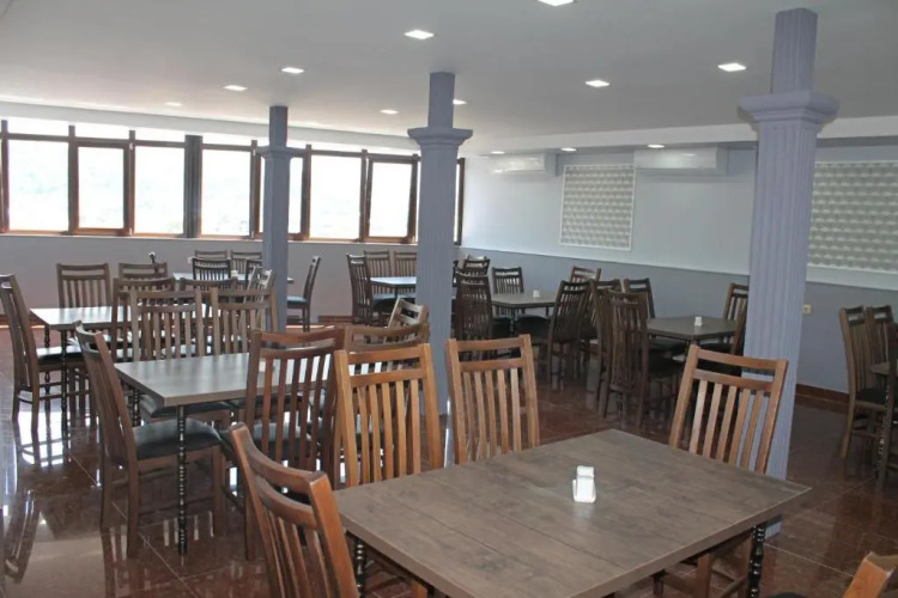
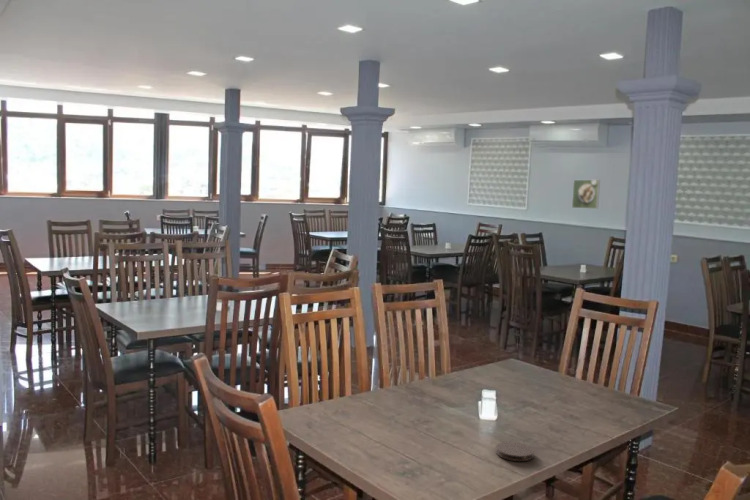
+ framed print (585, 194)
+ coaster (514, 451)
